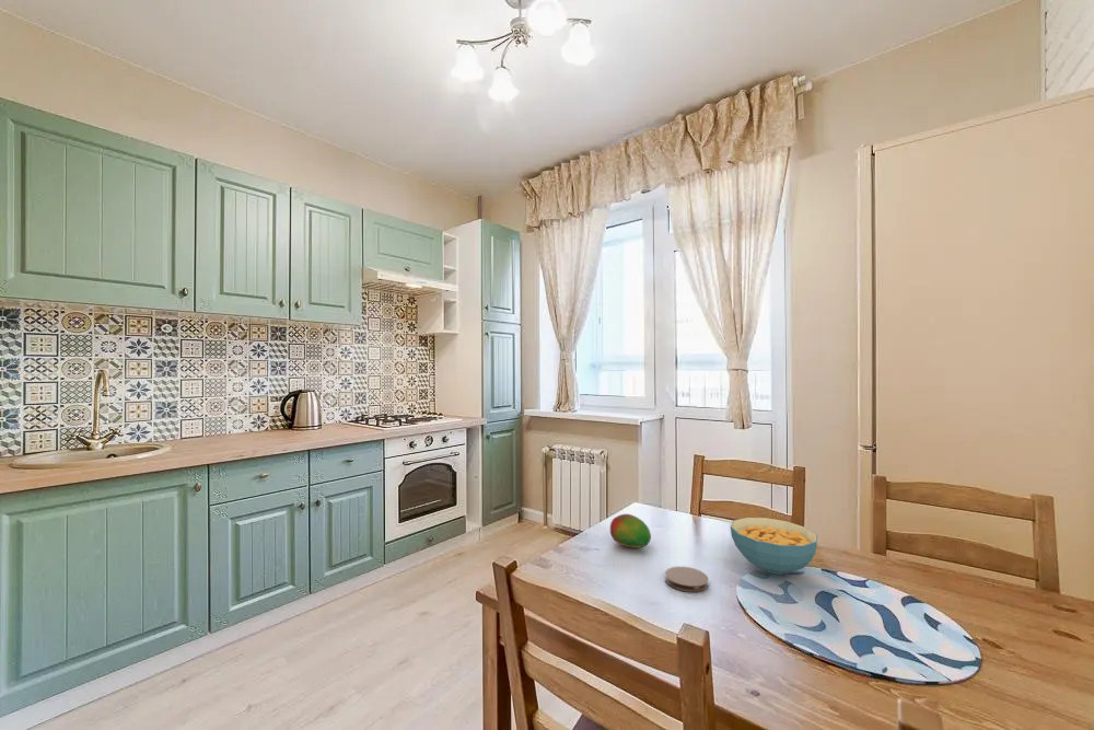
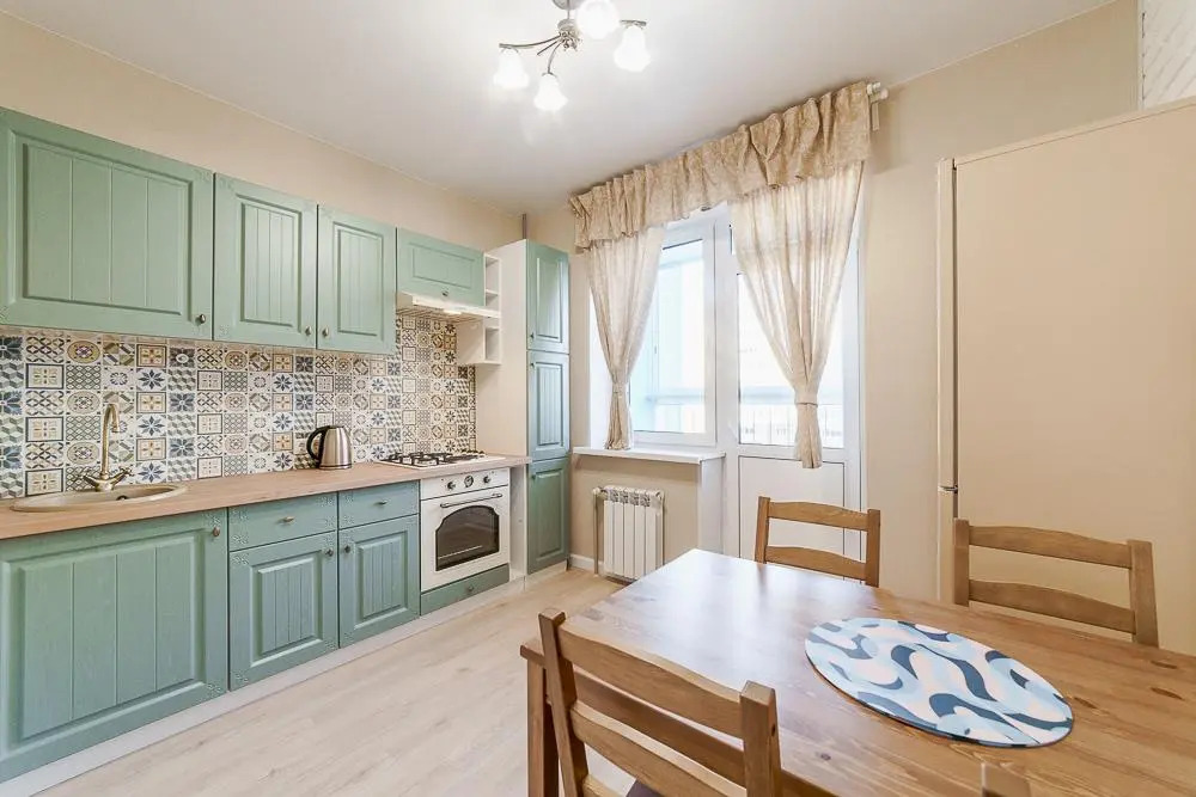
- coaster (686, 578)
- cereal bowl (772, 549)
- fruit (630, 530)
